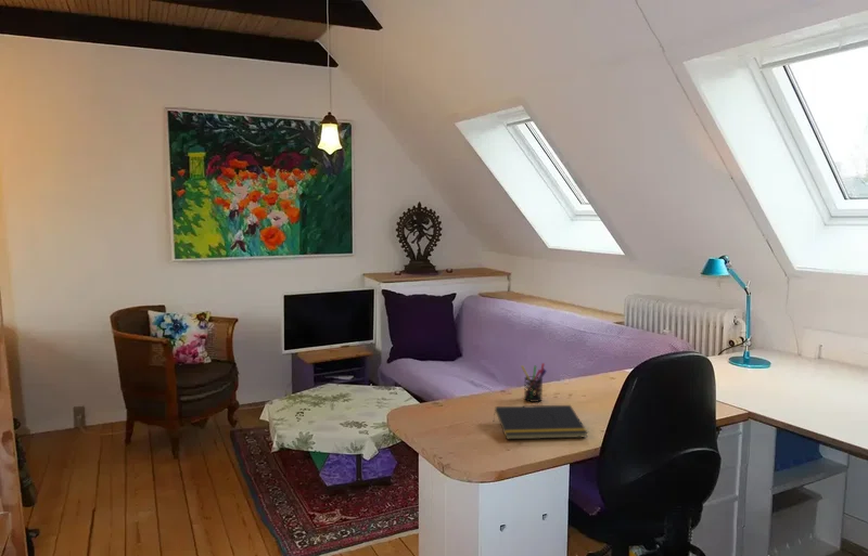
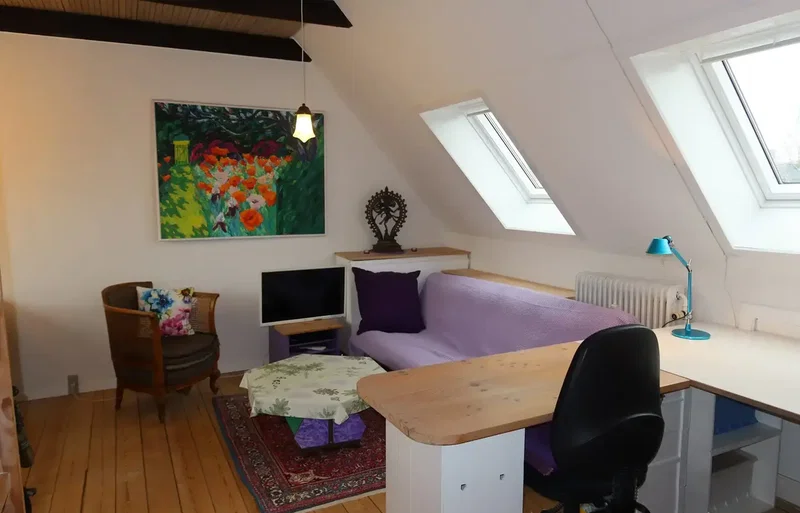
- pen holder (534, 380)
- notepad (539, 421)
